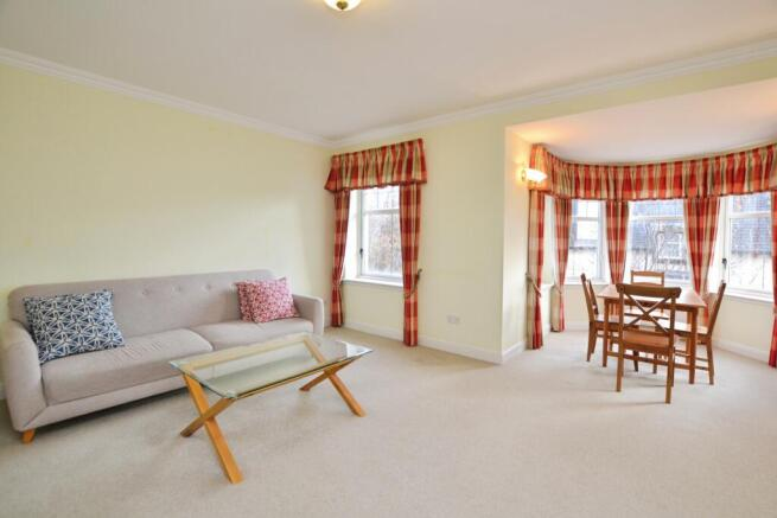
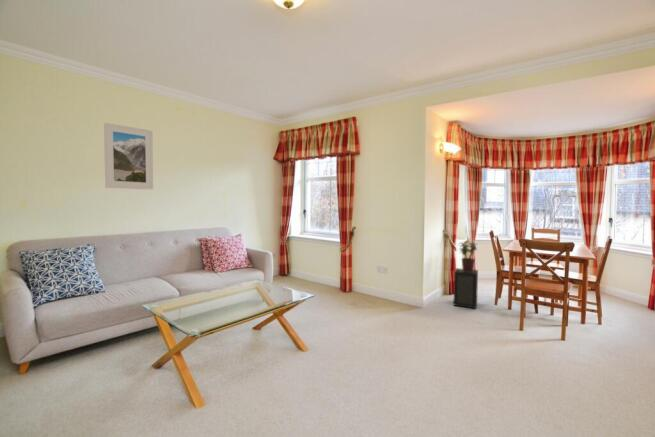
+ potted plant (469, 256)
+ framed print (129, 157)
+ speaker (465, 287)
